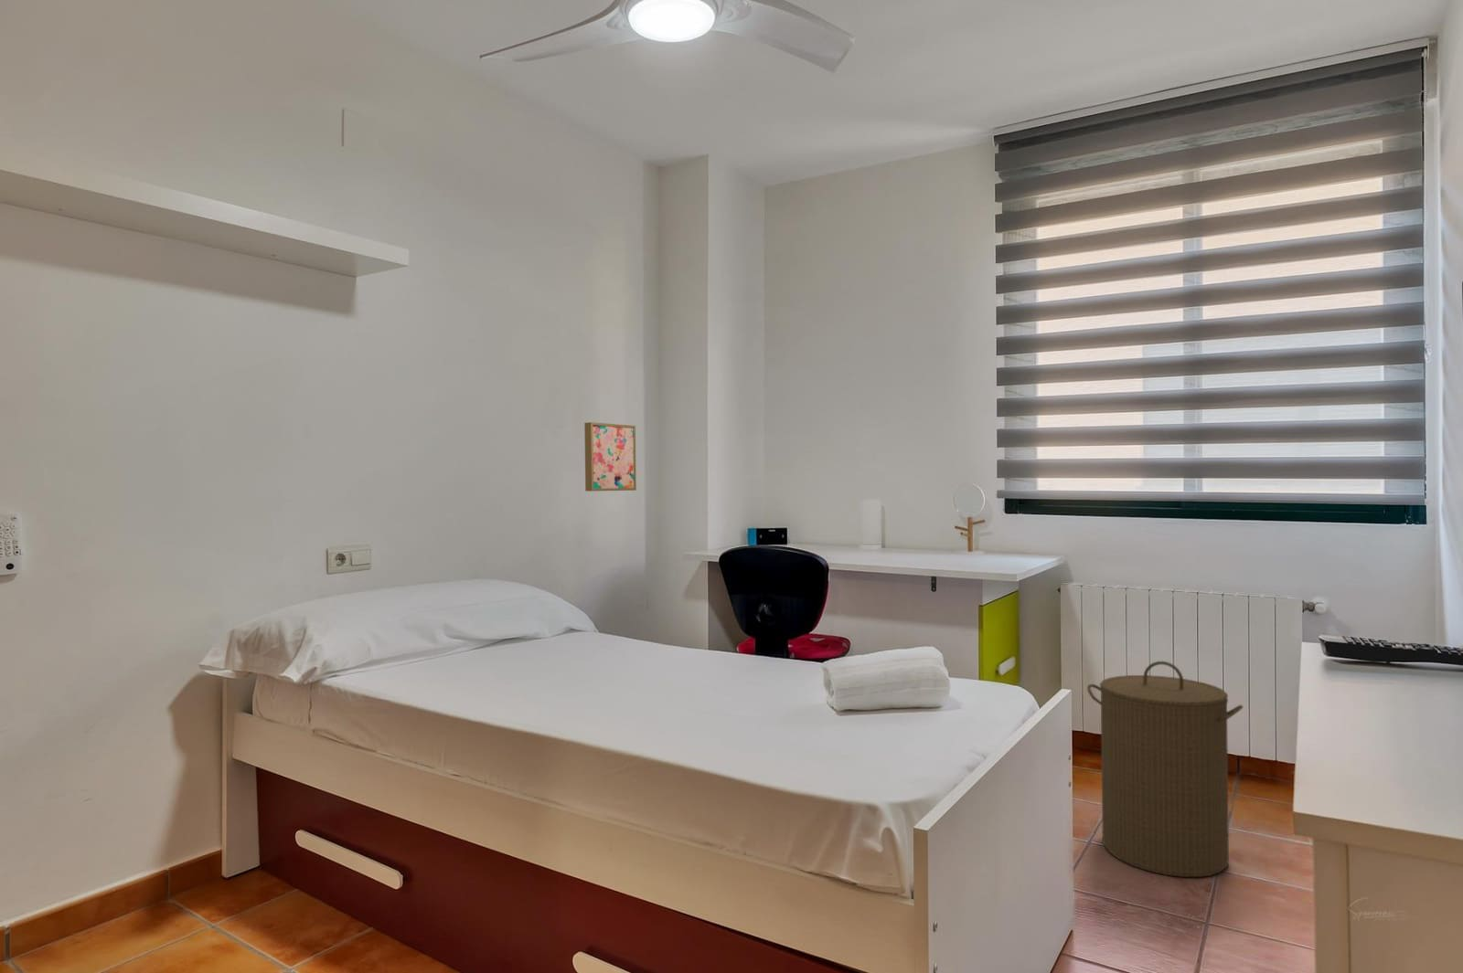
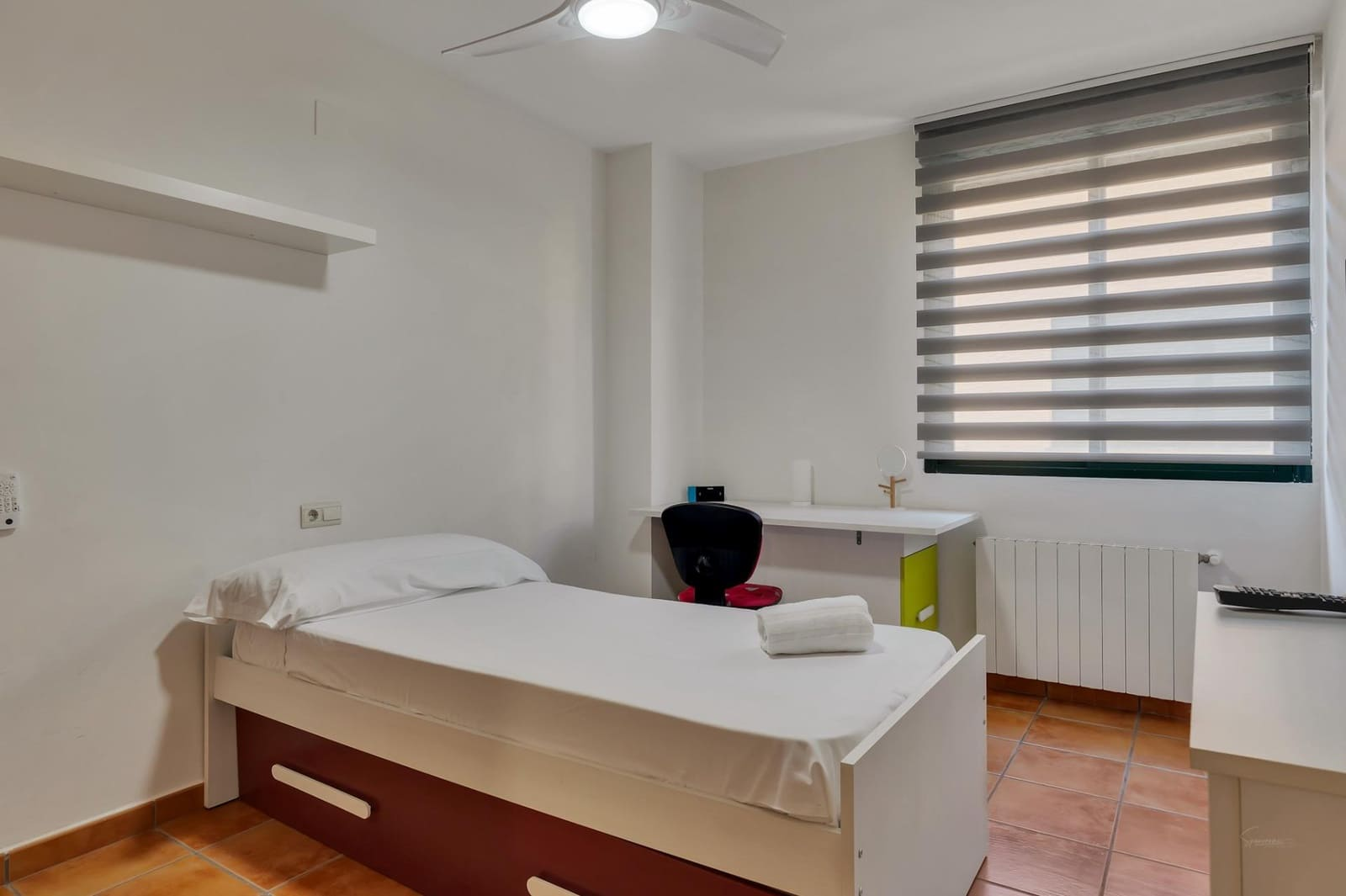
- wall art (611, 457)
- laundry hamper (1162, 757)
